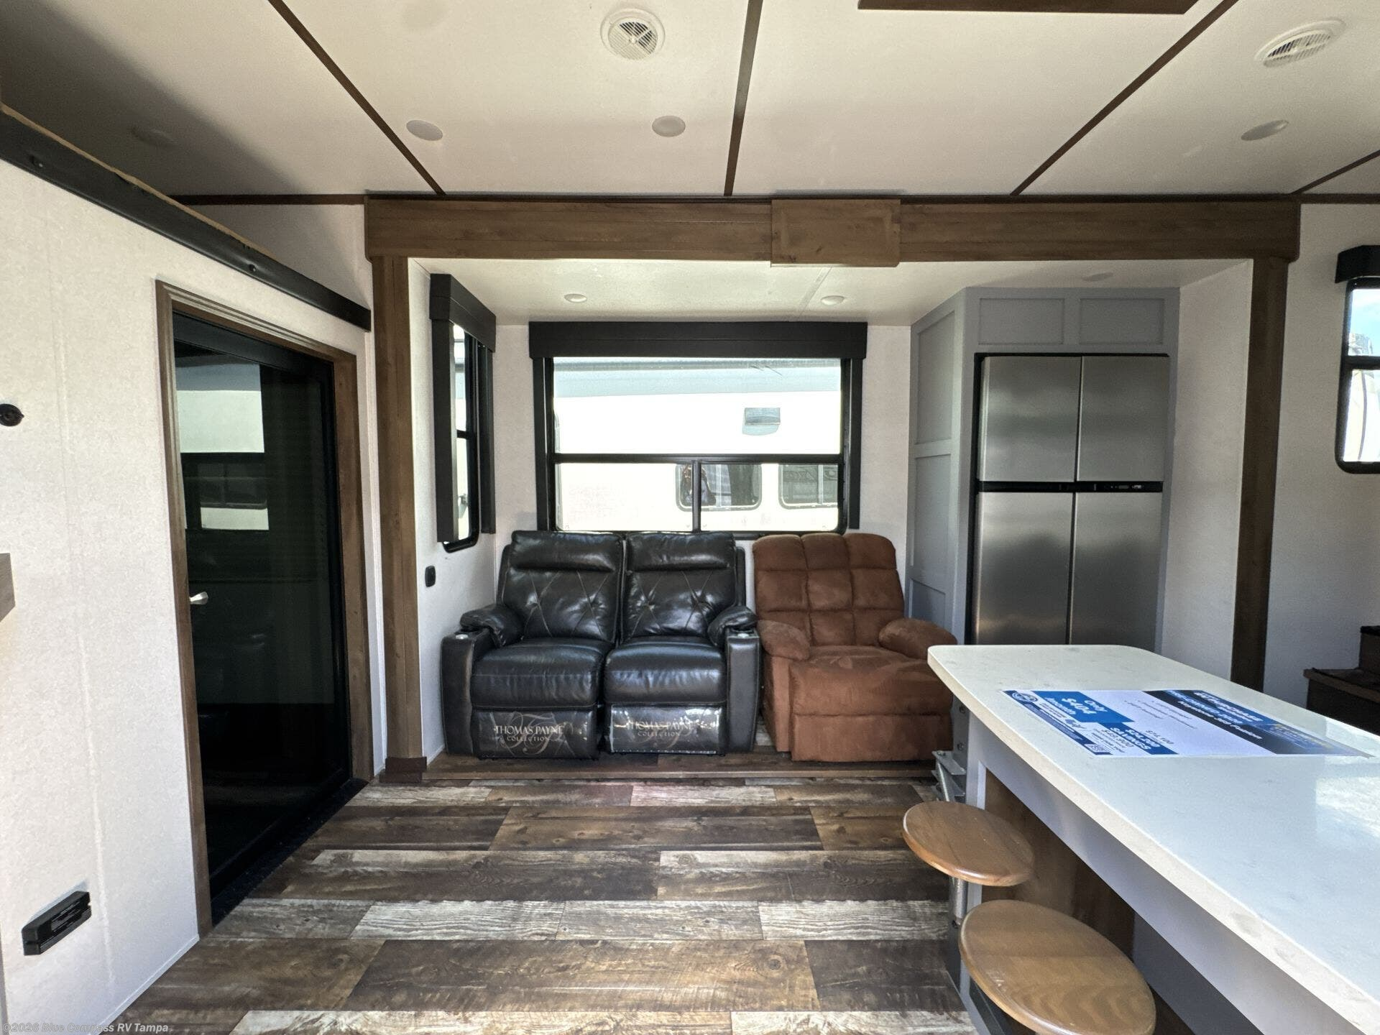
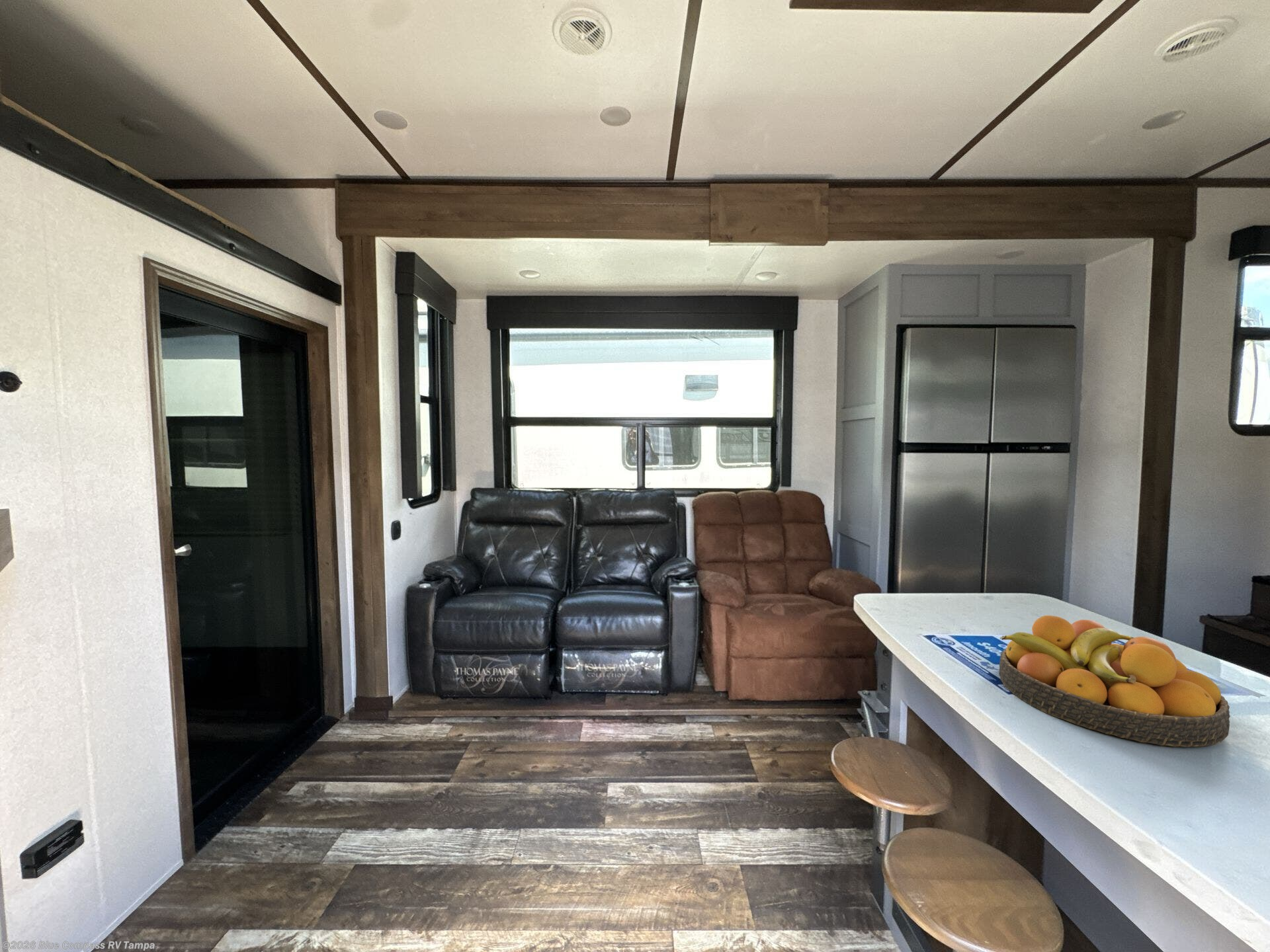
+ fruit bowl (1103, 663)
